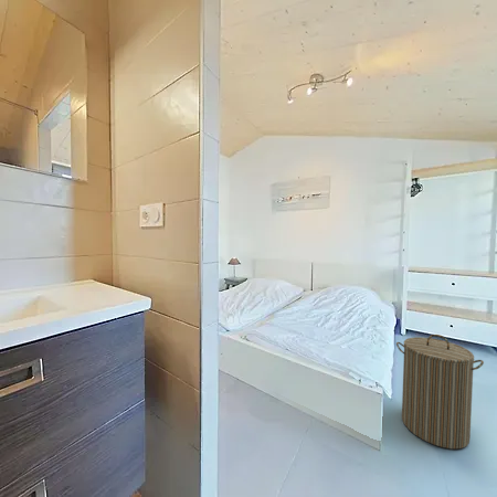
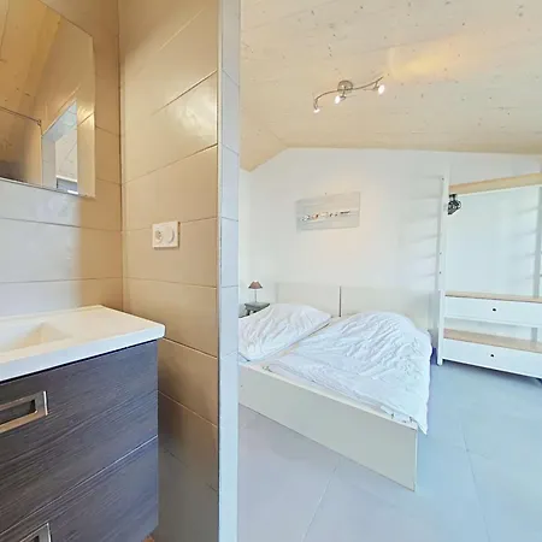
- laundry hamper (435, 381)
